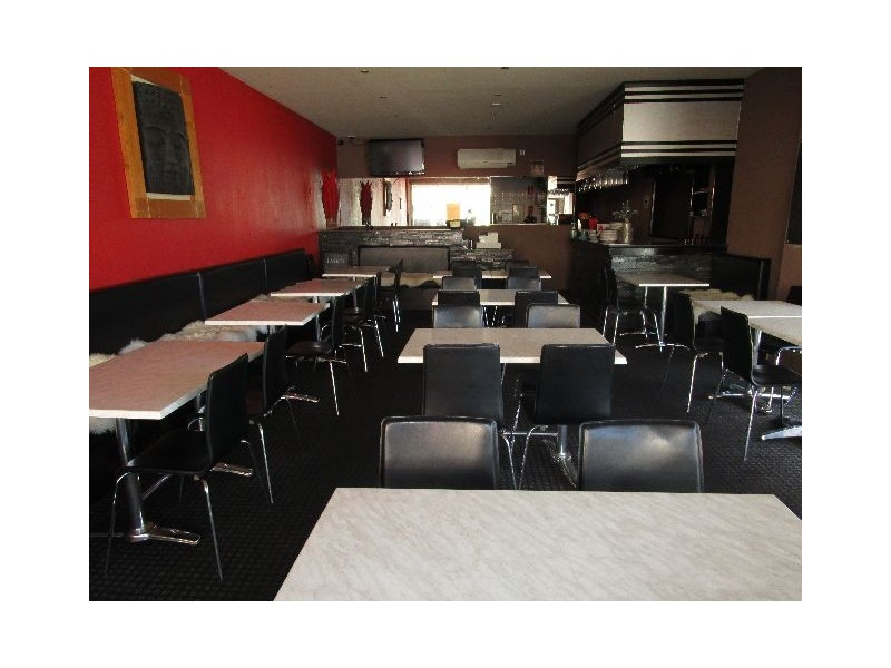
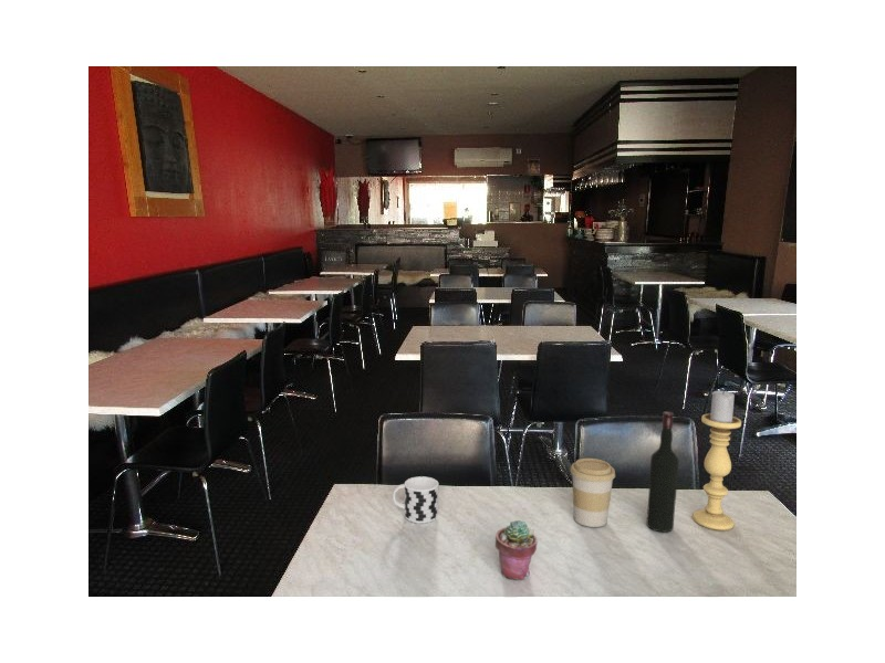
+ potted succulent (516, 547)
+ wine bottle (664, 470)
+ coffee cup (591, 492)
+ candle holder (718, 456)
+ cup (415, 498)
